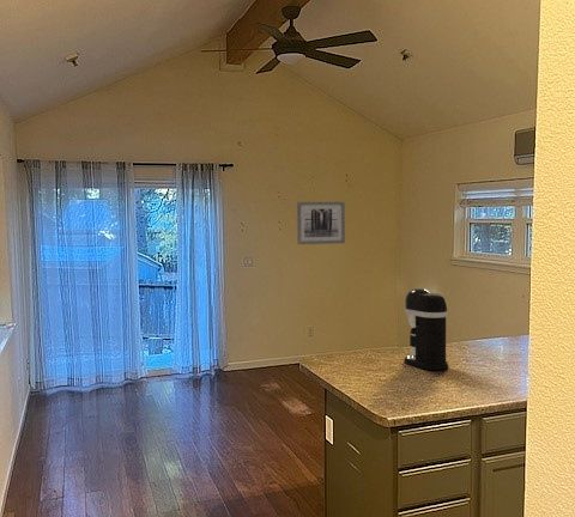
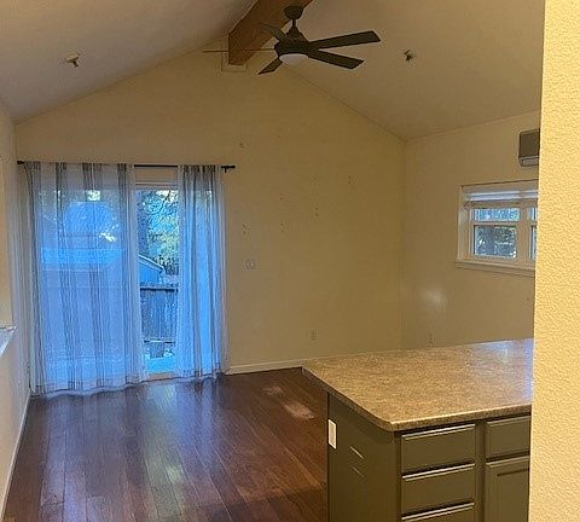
- wall art (321, 223)
- coffee maker (425, 327)
